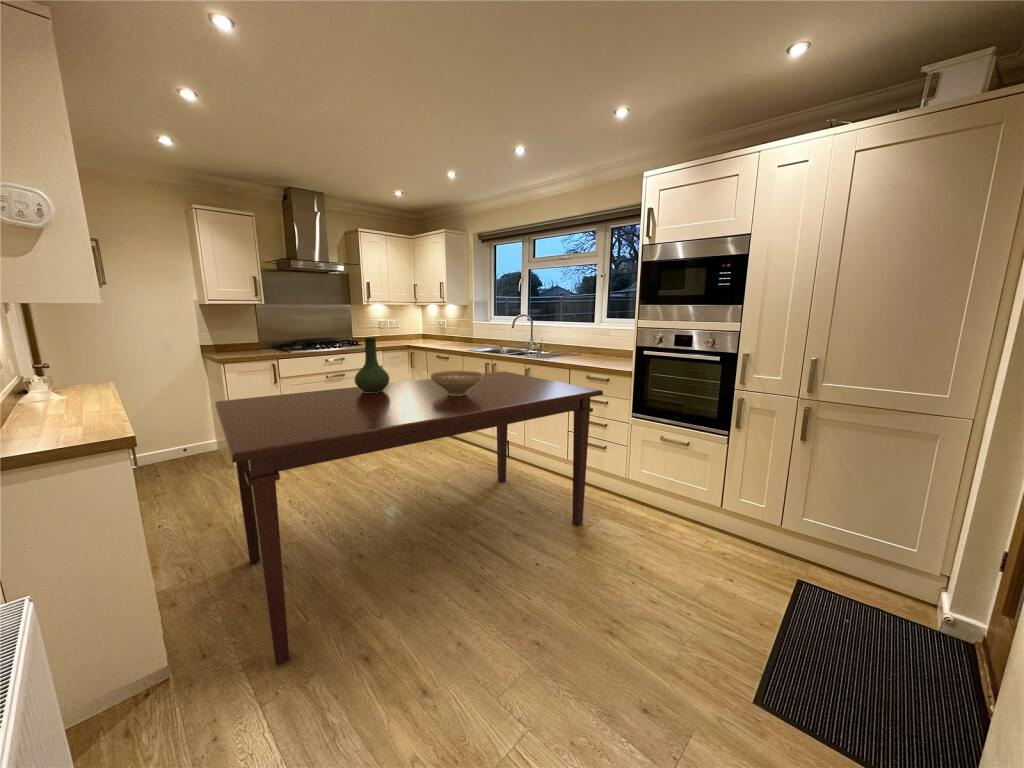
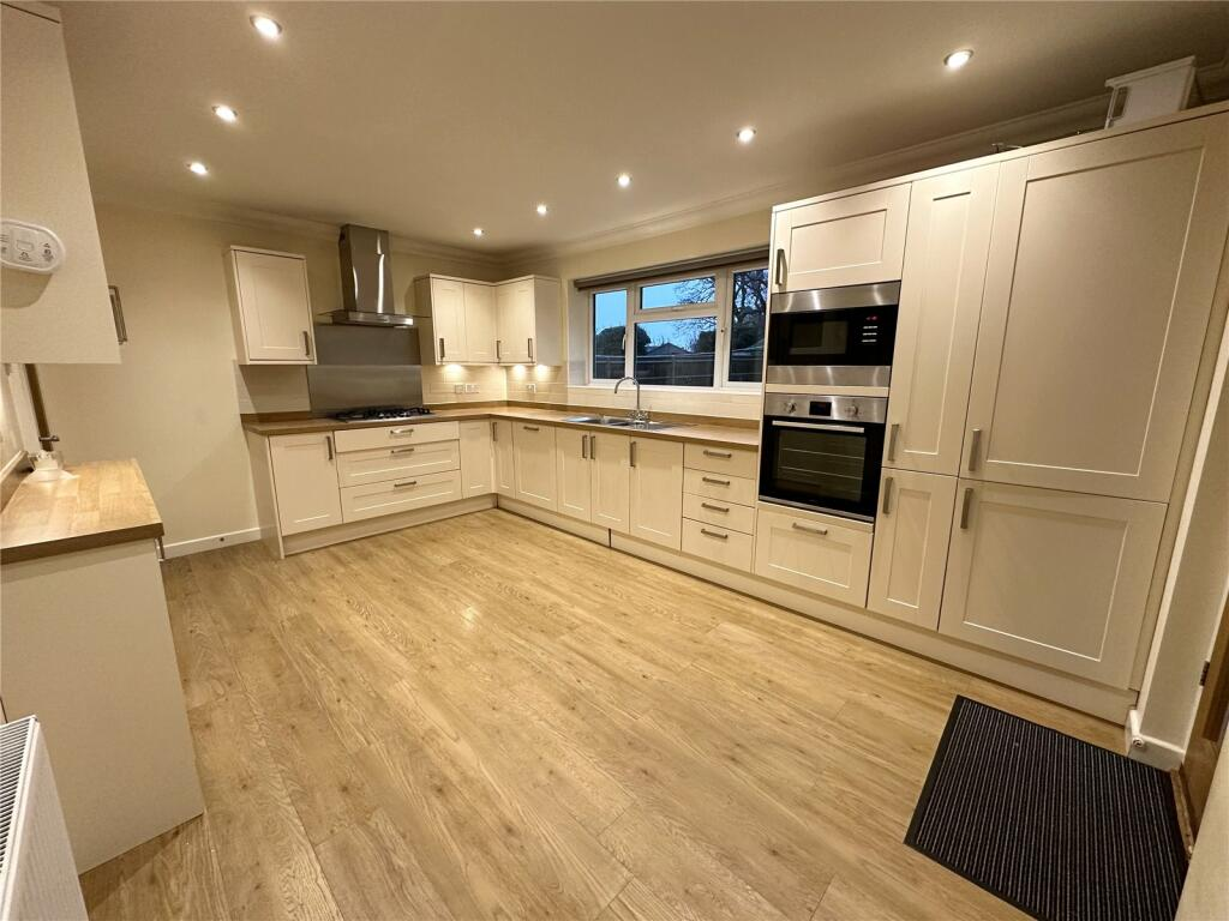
- dining table (423, 441)
- vase (371, 364)
- decorative bowl (457, 383)
